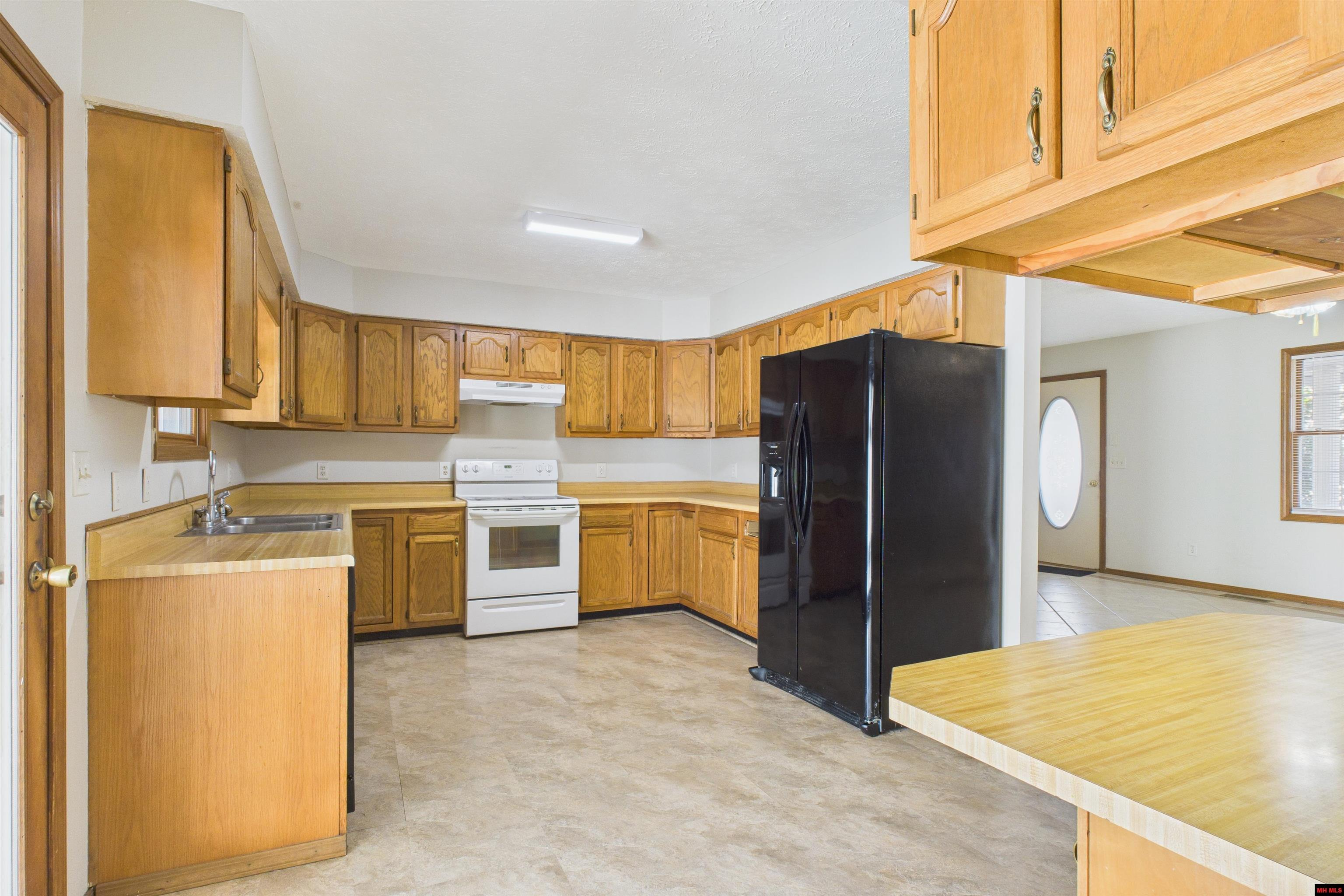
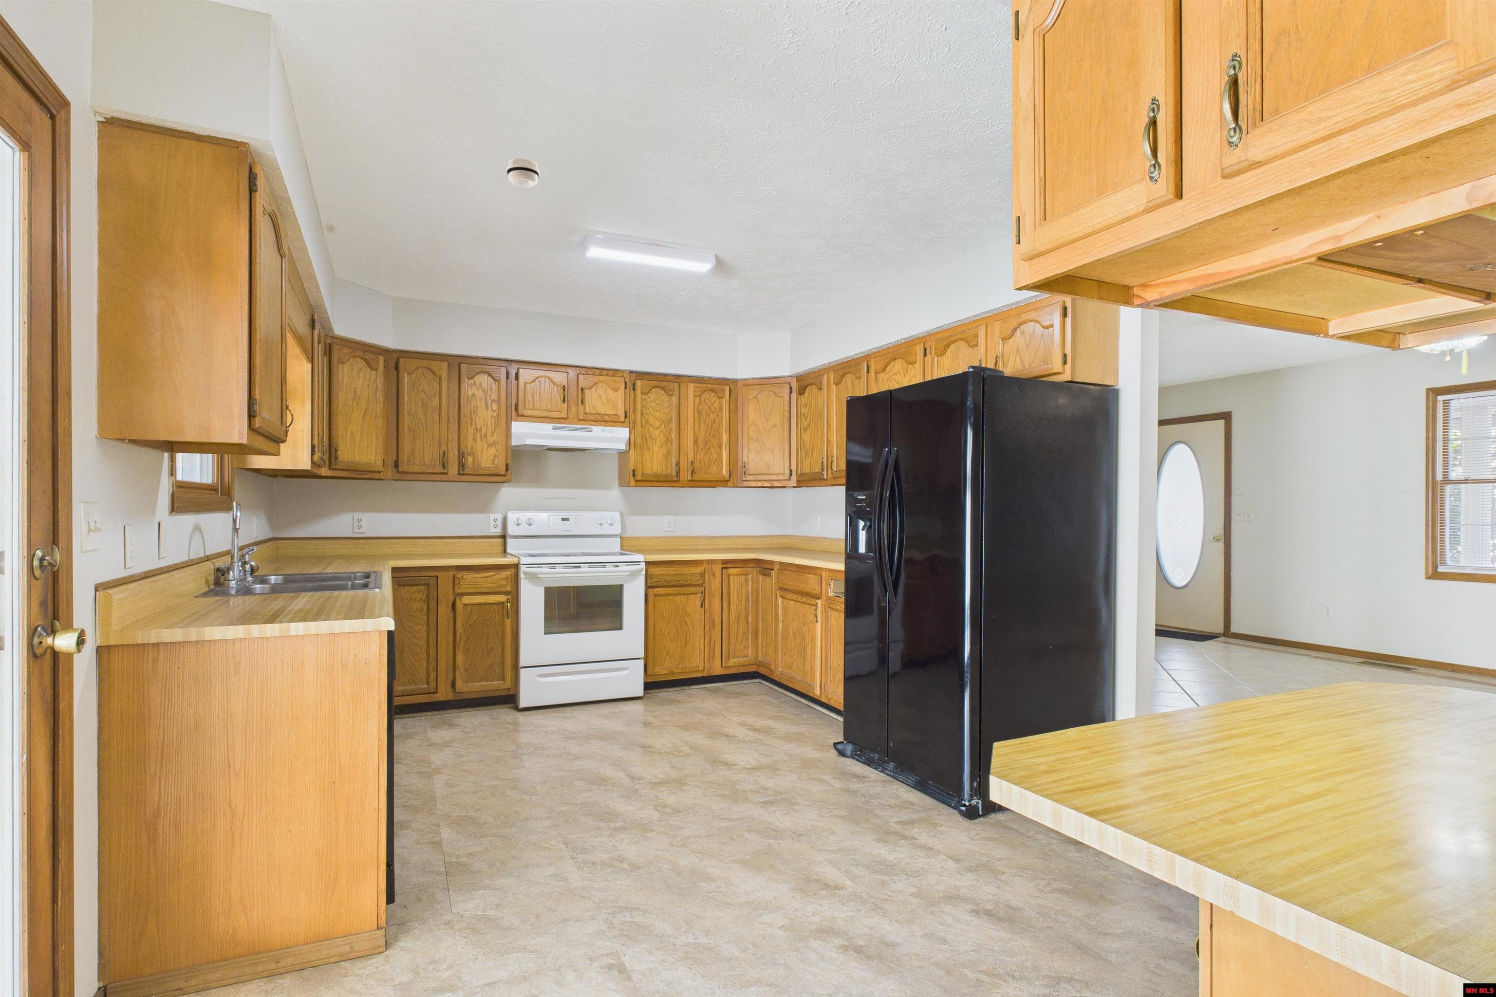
+ smoke detector (523, 174)
